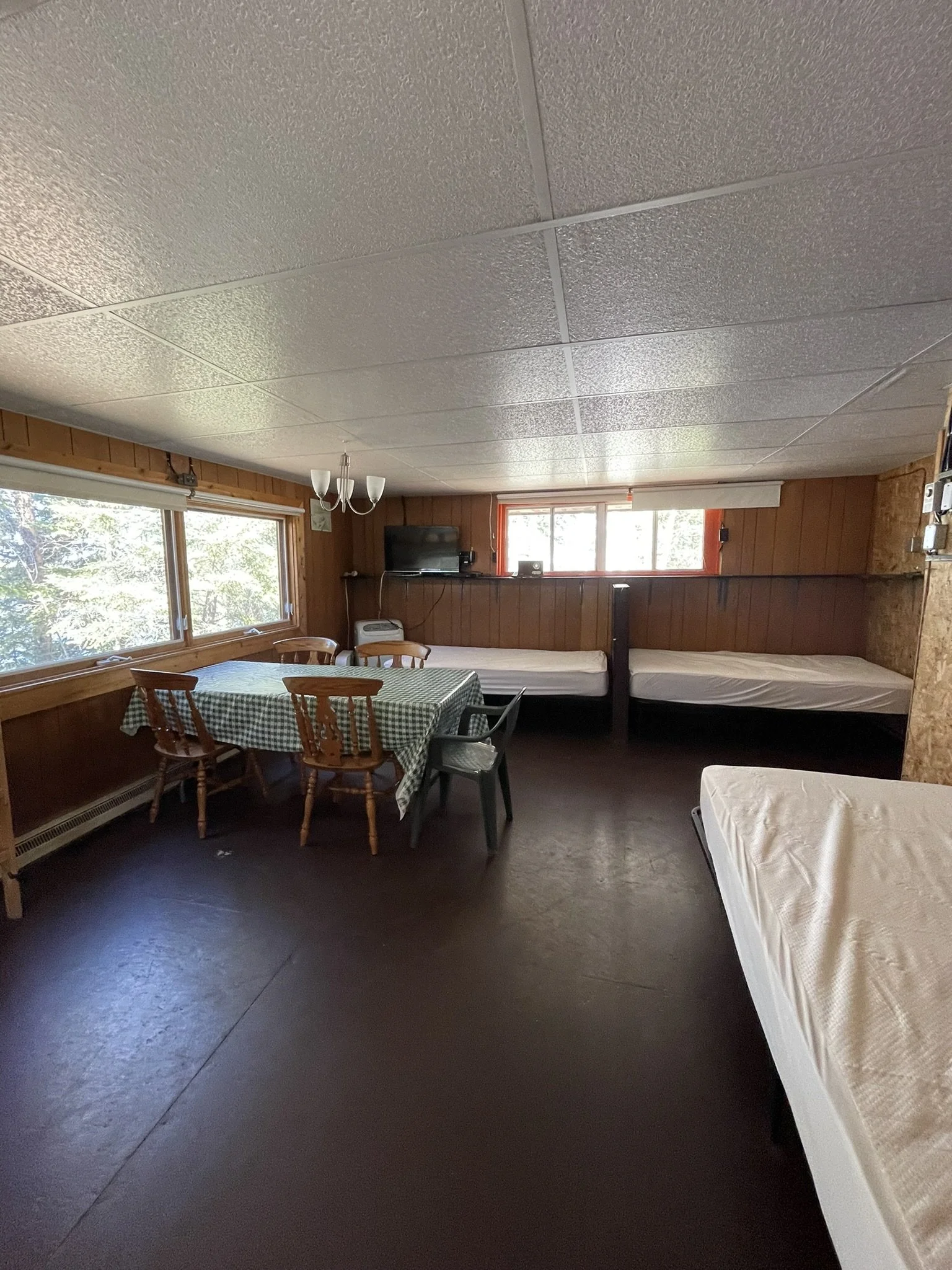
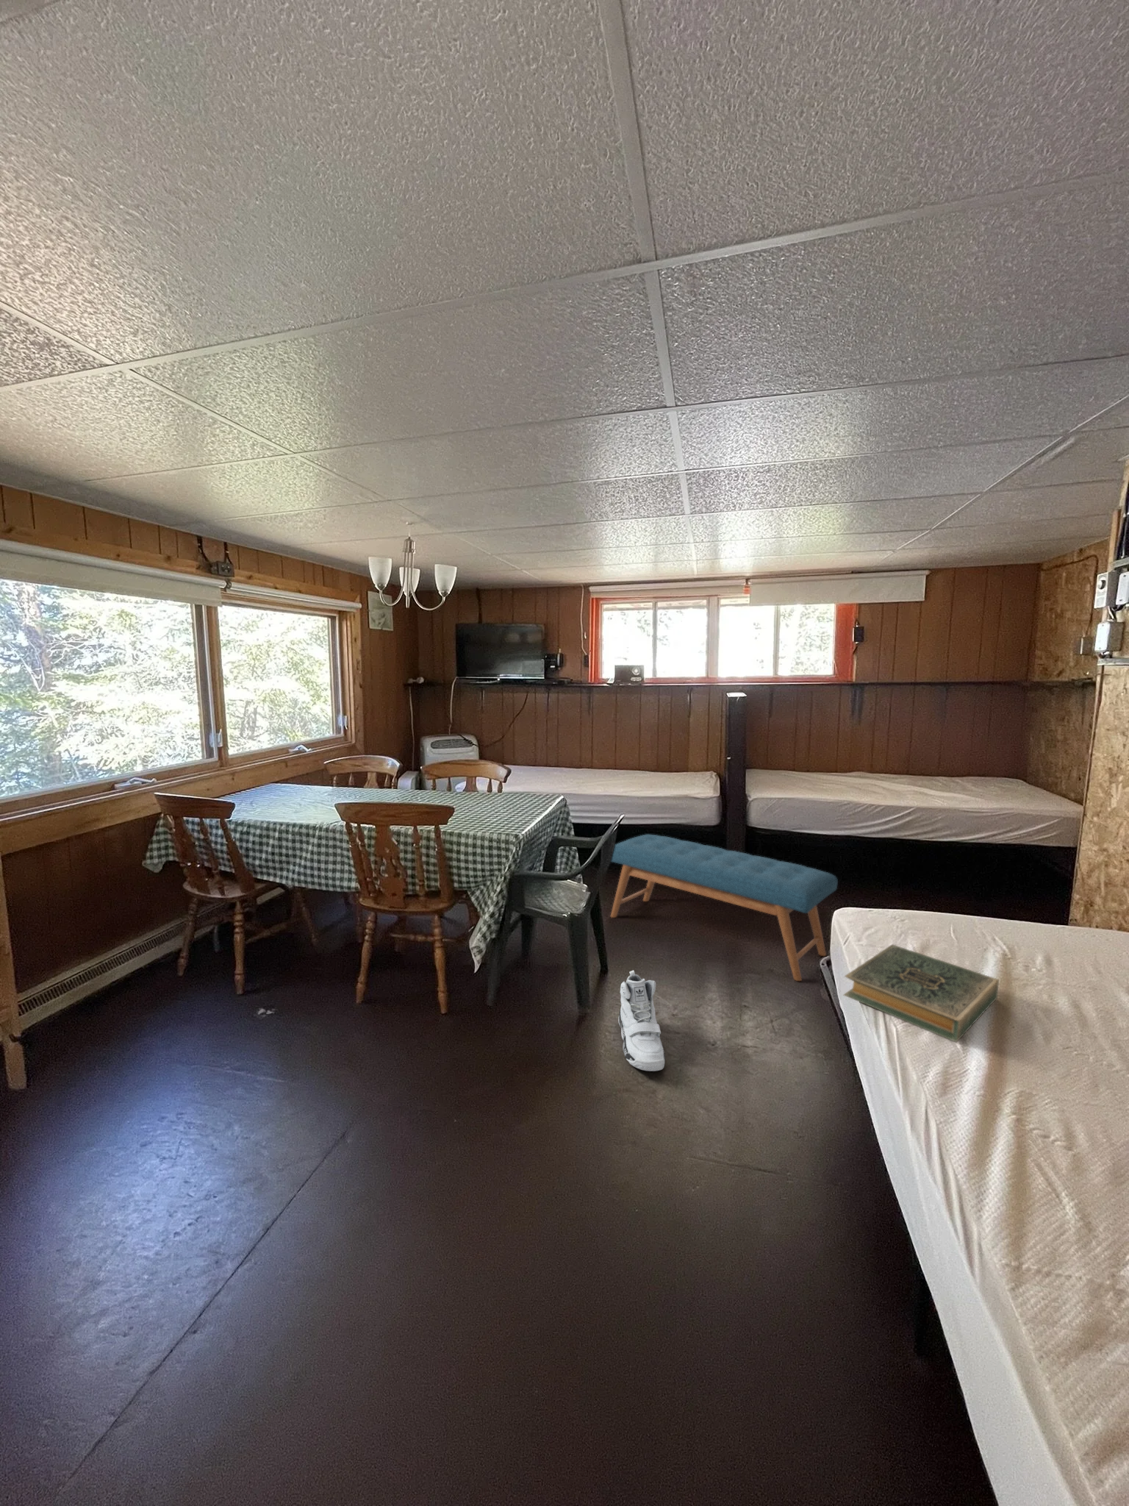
+ bench (712, 894)
+ sneaker (640, 1017)
+ hardback book (920, 987)
